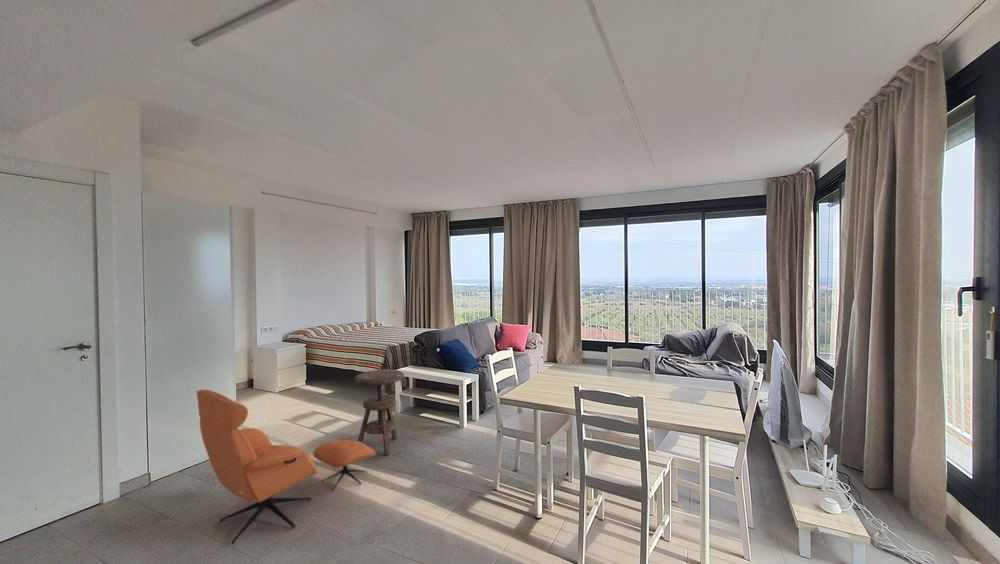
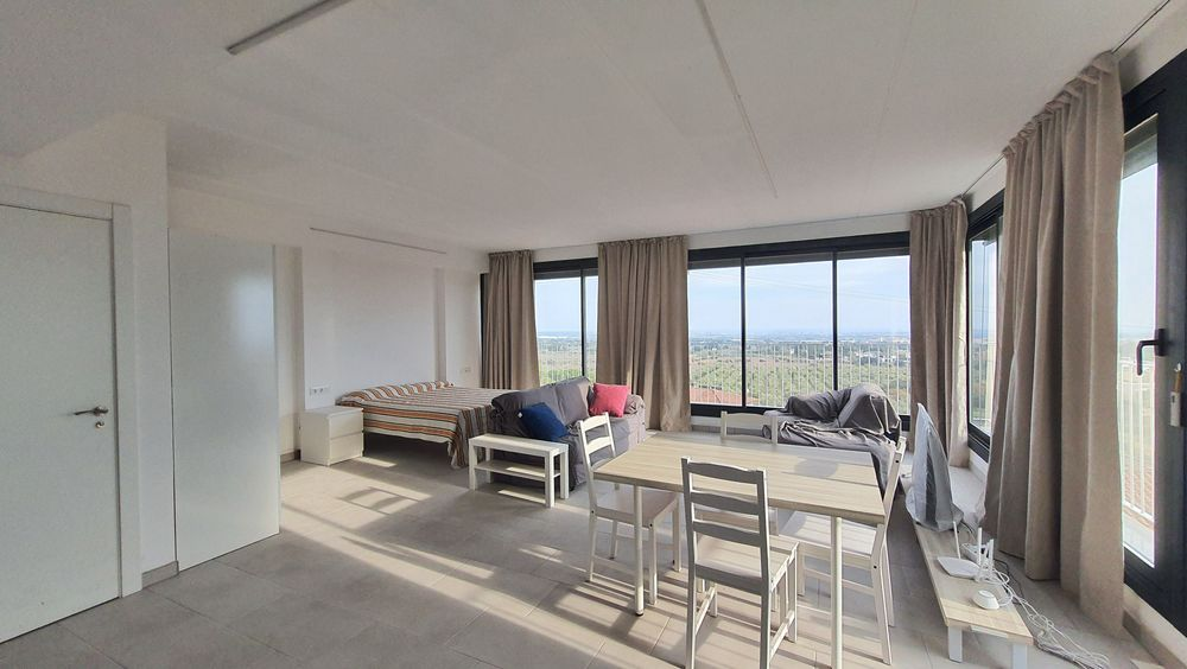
- armchair (296, 447)
- side table (379, 410)
